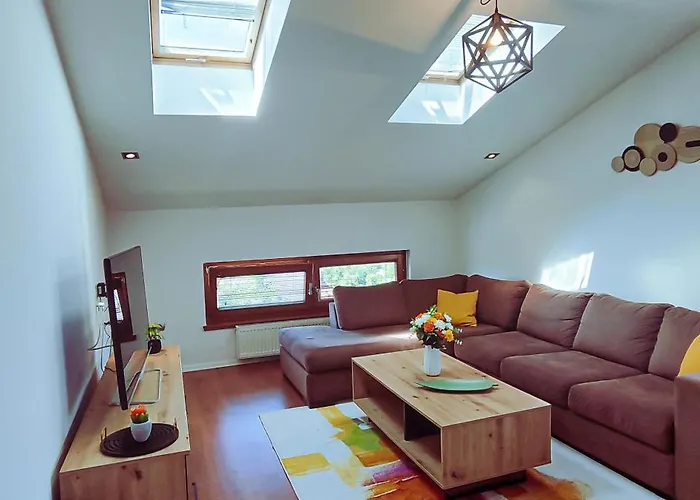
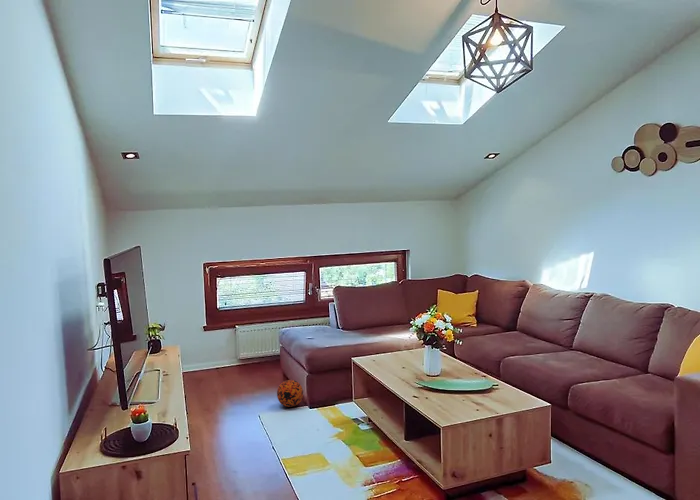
+ decorative ball (290, 393)
